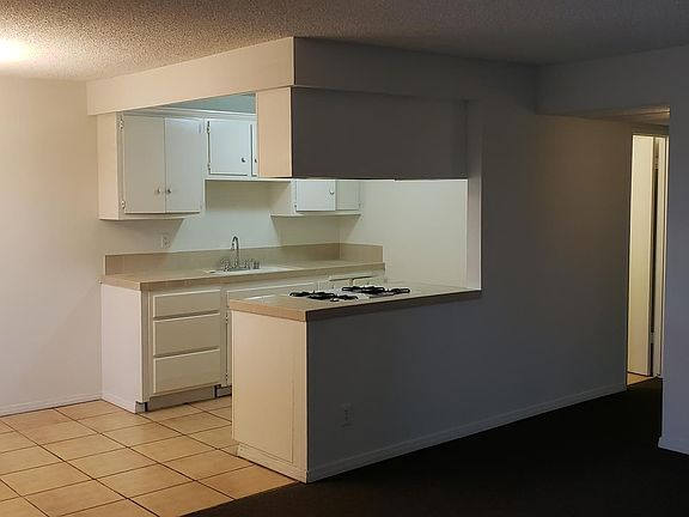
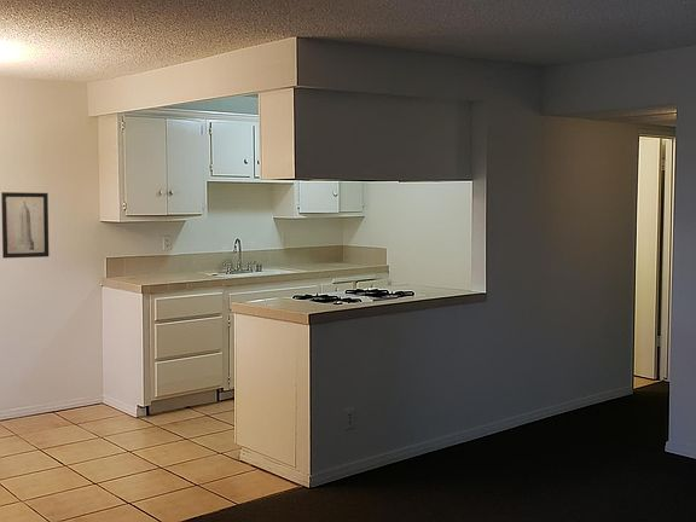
+ wall art (25, 225)
